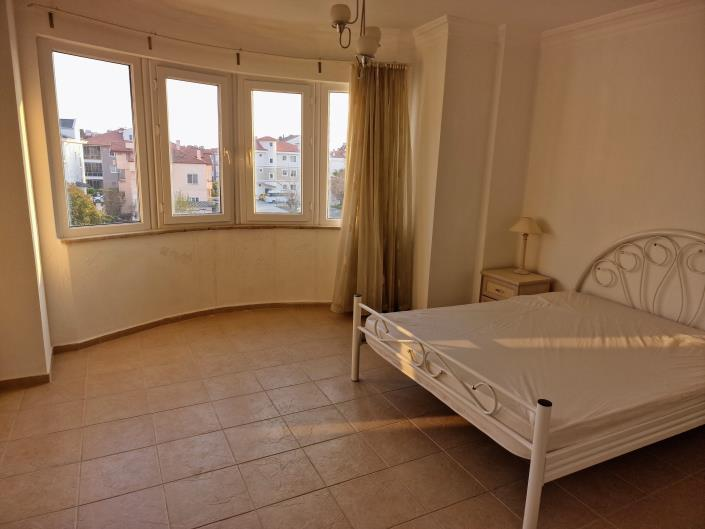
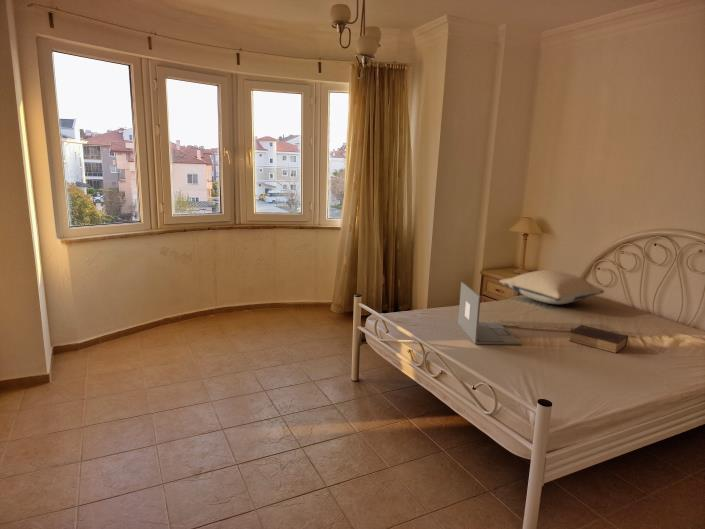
+ laptop (479, 311)
+ book (598, 338)
+ pillow (551, 286)
